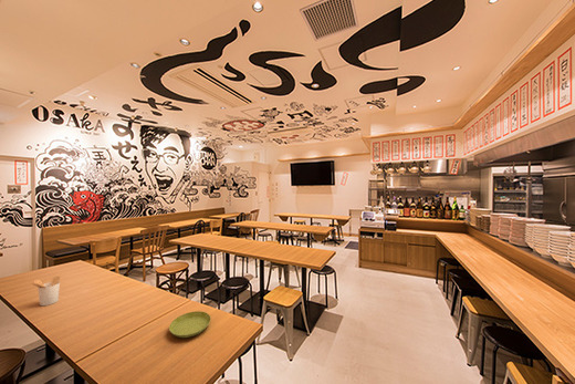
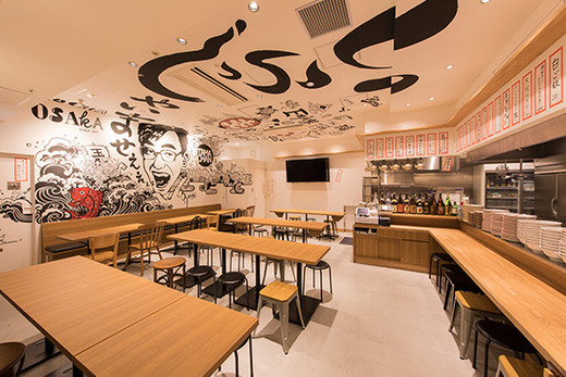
- utensil holder (44, 290)
- saucer (190, 324)
